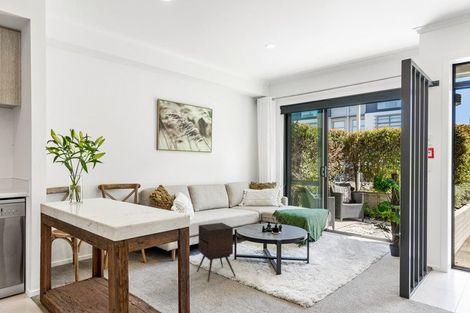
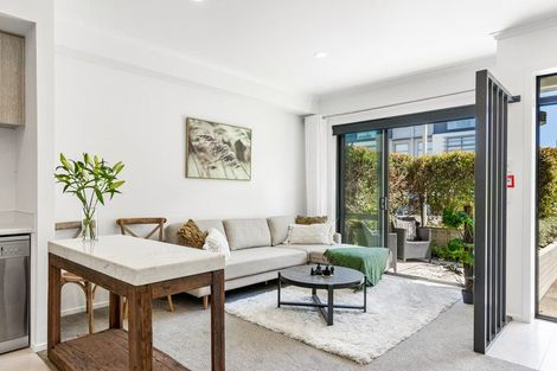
- side table (215, 250)
